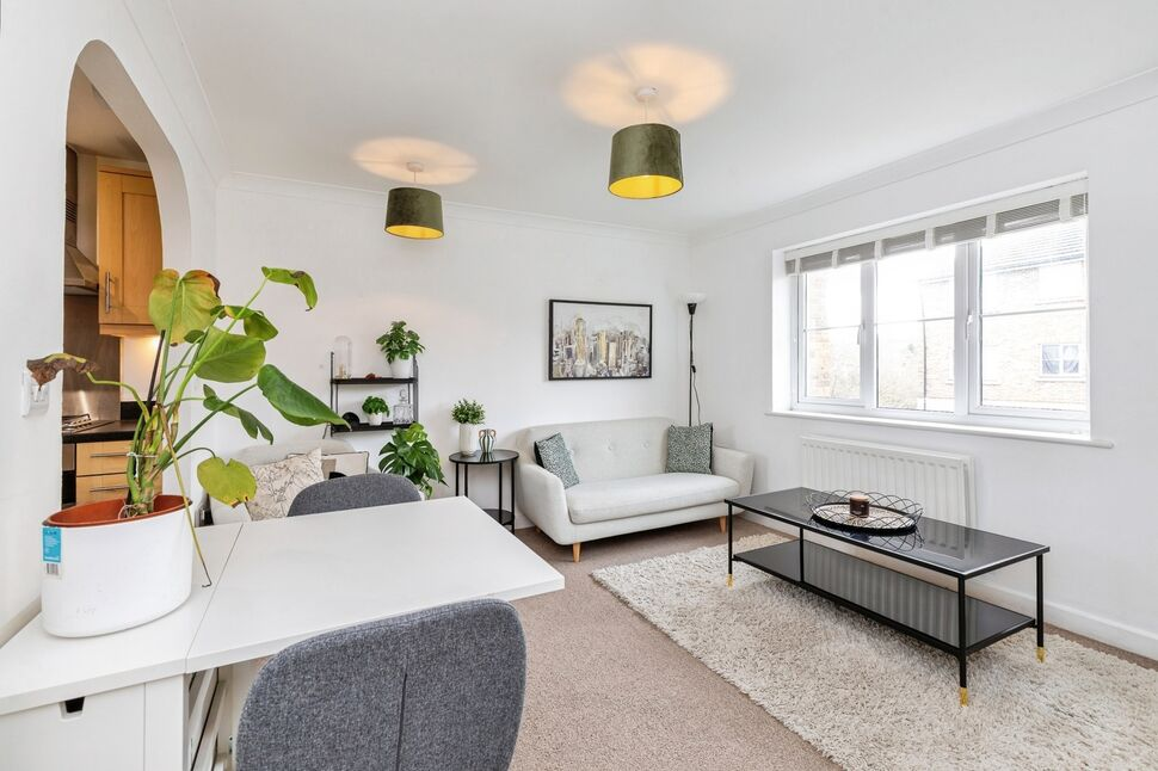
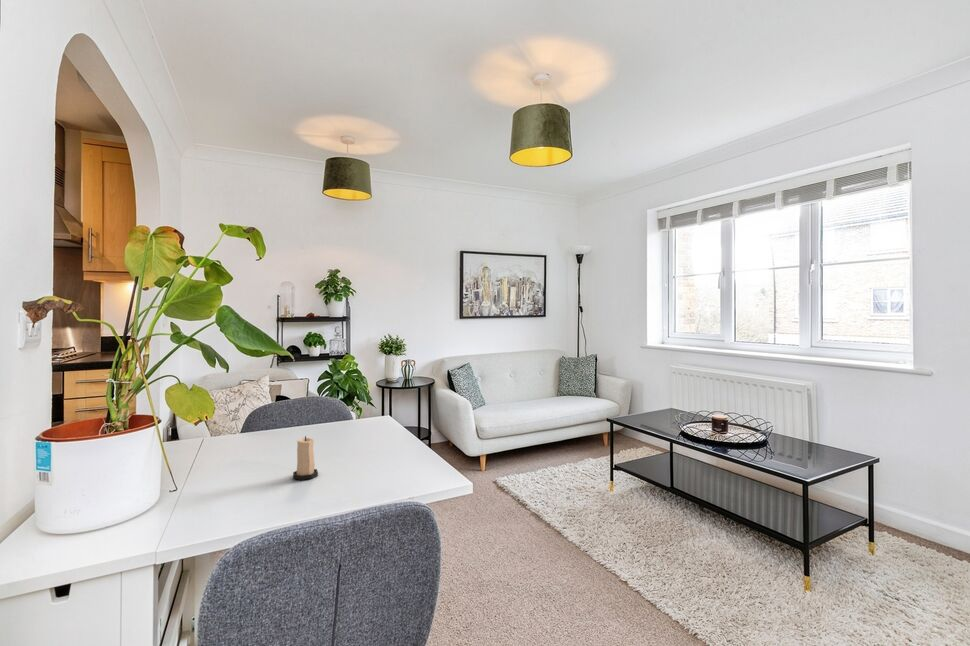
+ candle (305, 455)
